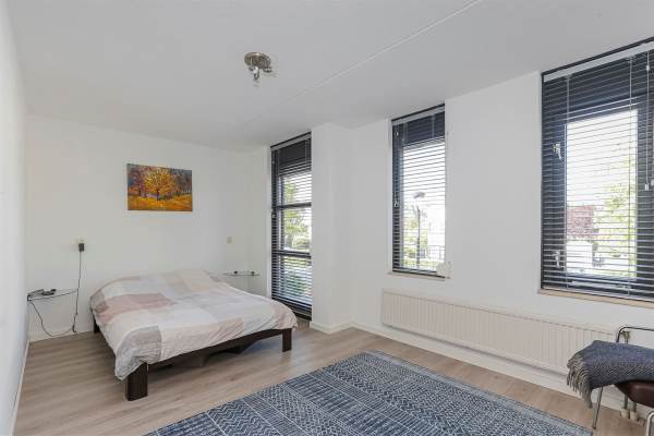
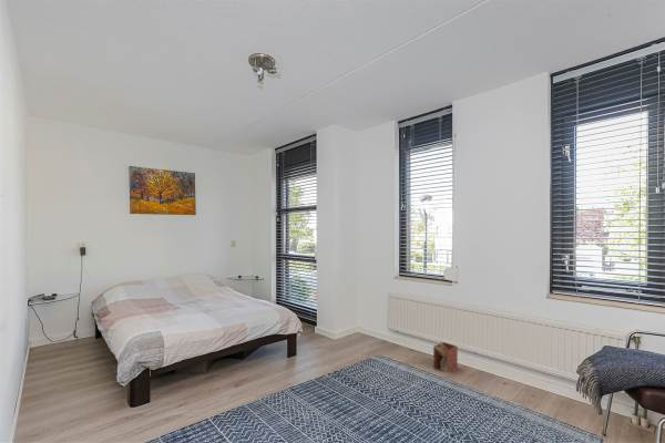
+ architectural model (444, 352)
